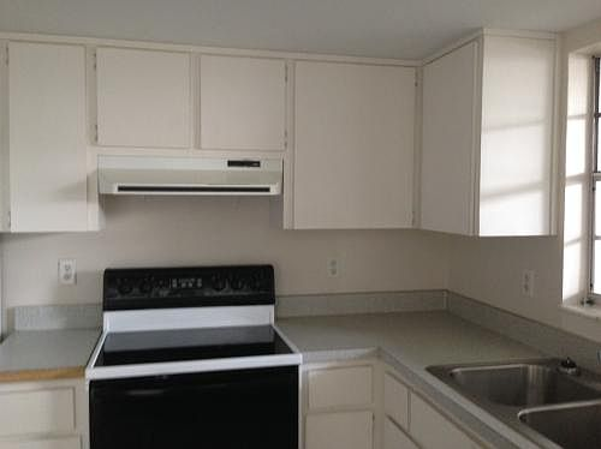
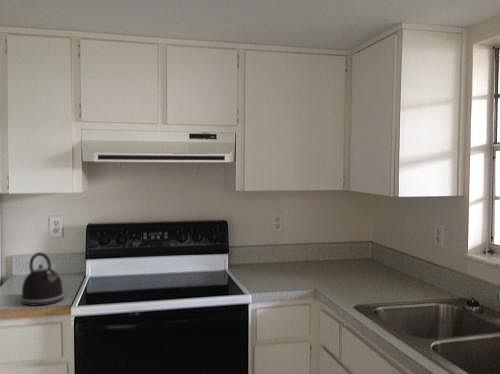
+ kettle (42, 276)
